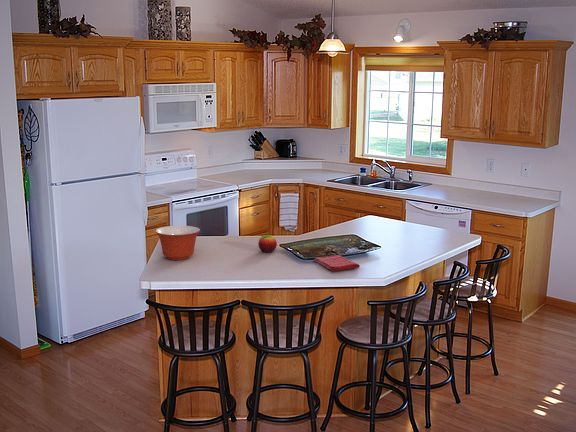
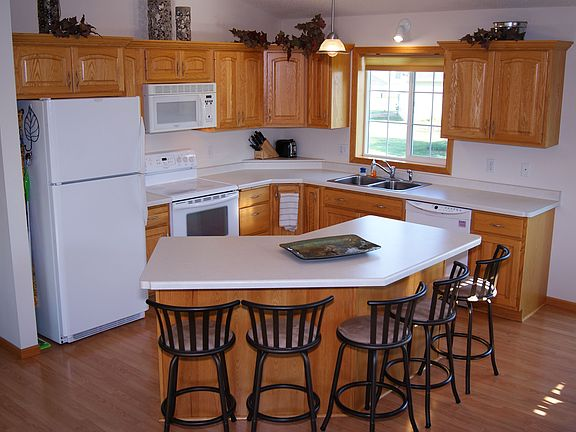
- dish towel (336, 262)
- mixing bowl (178, 243)
- fruit (267, 242)
